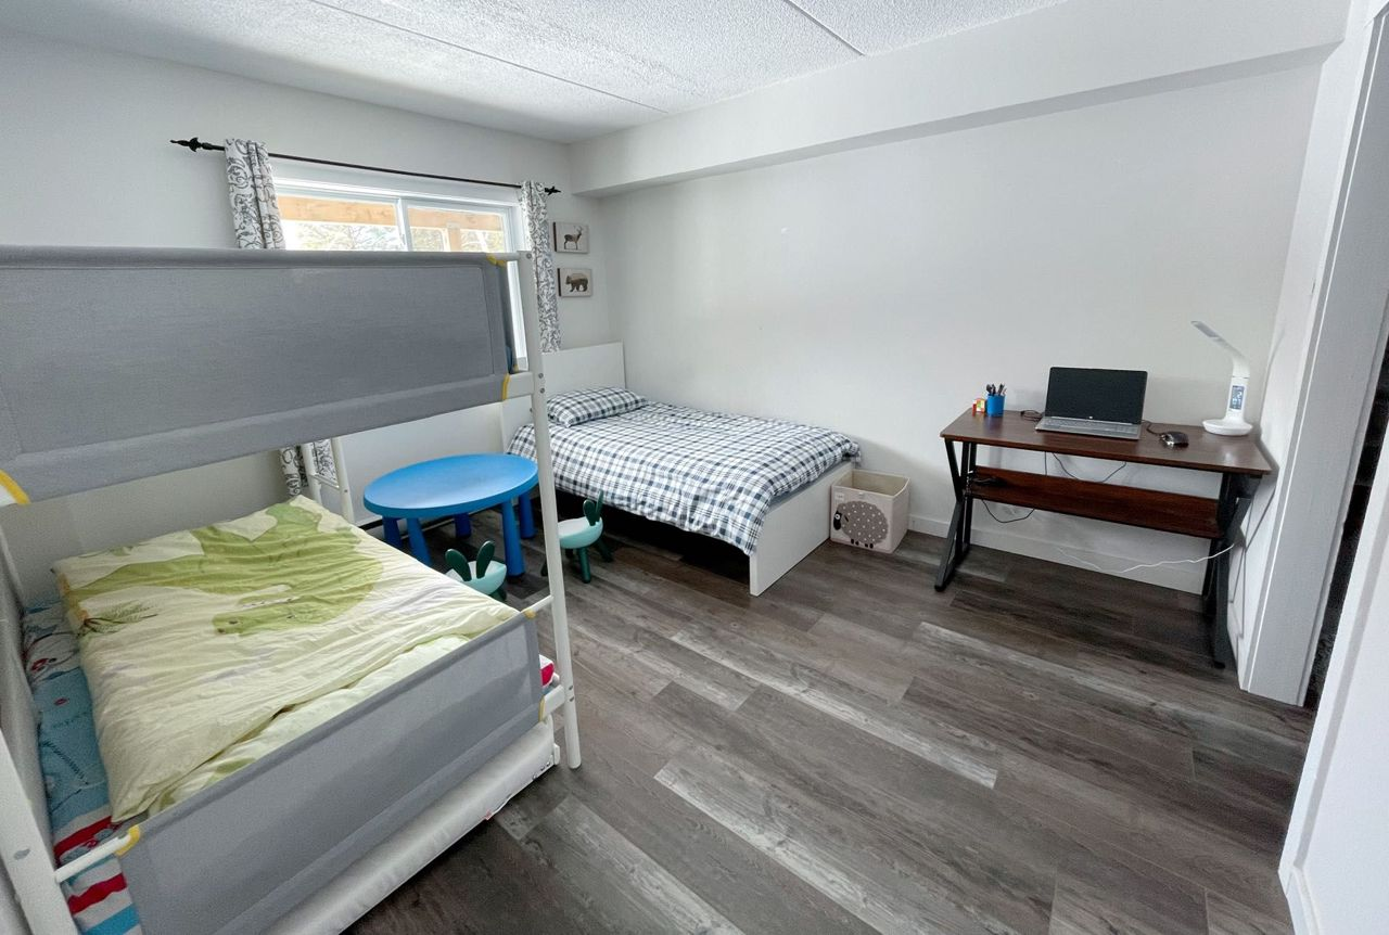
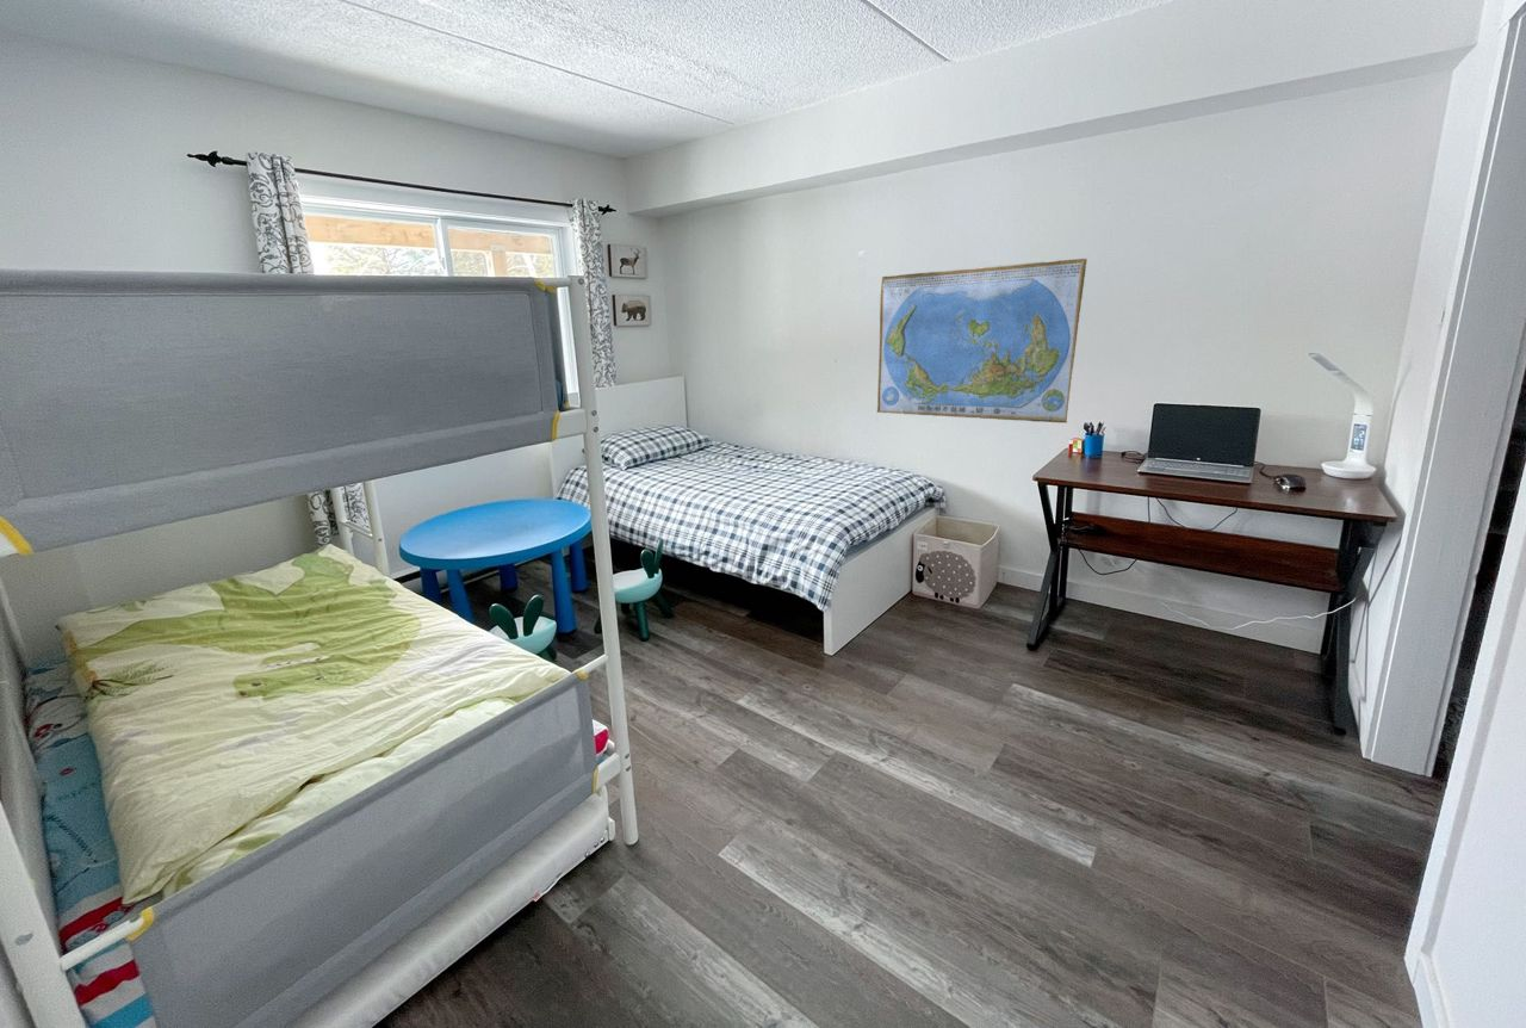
+ world map (969, 345)
